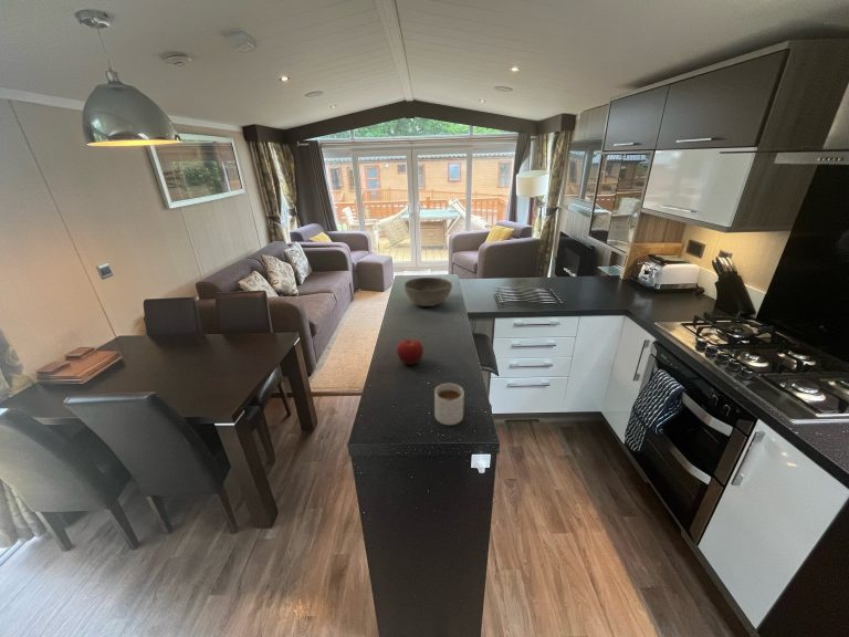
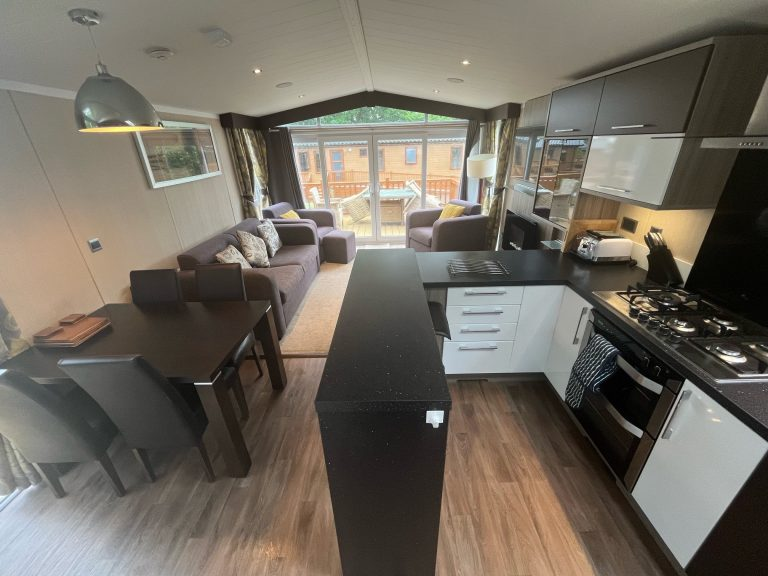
- bowl (428, 293)
- mug (449, 399)
- fruit (409, 351)
